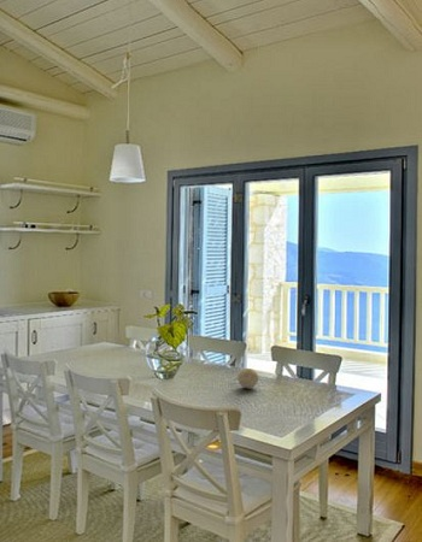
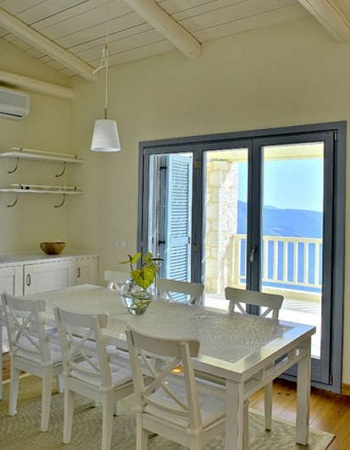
- fruit (247, 378)
